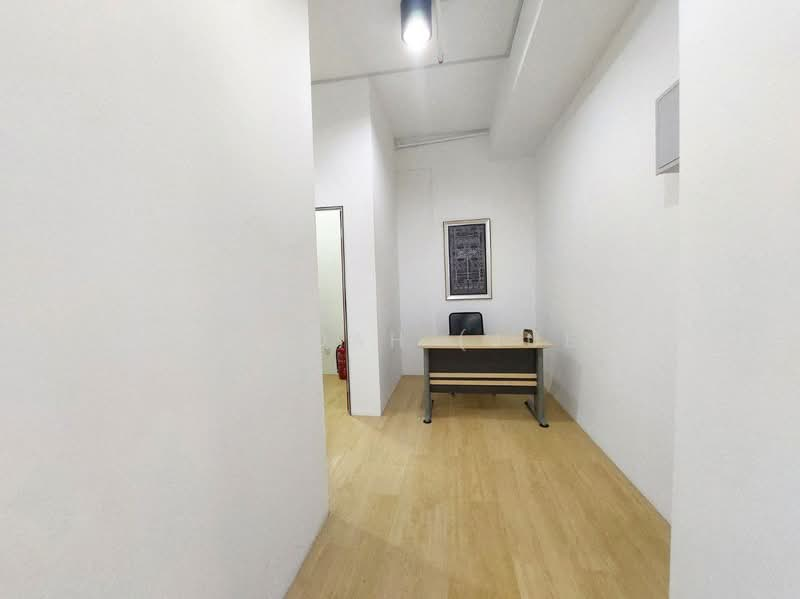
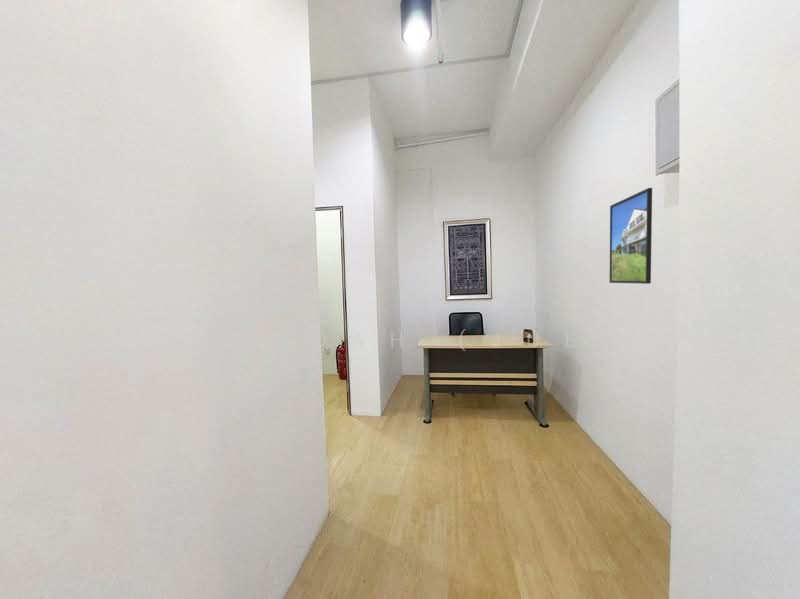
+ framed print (628, 240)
